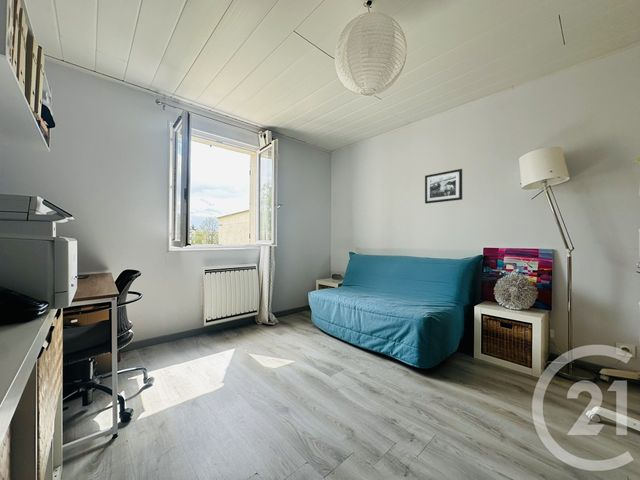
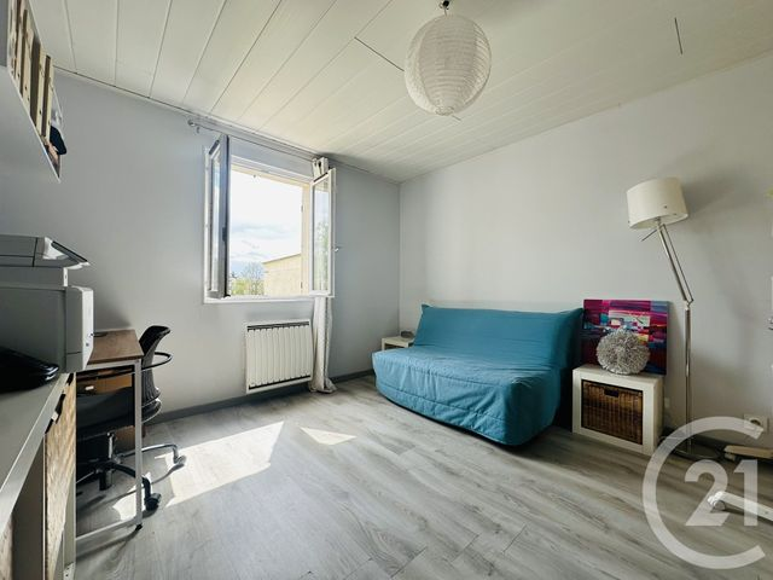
- picture frame (442, 187)
